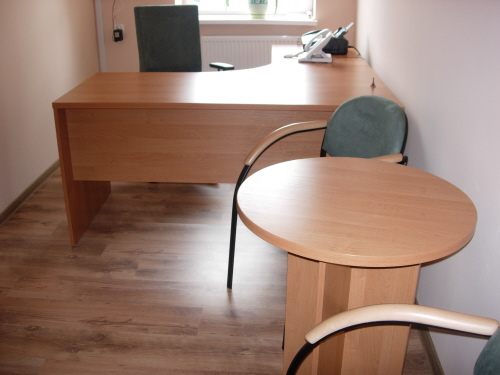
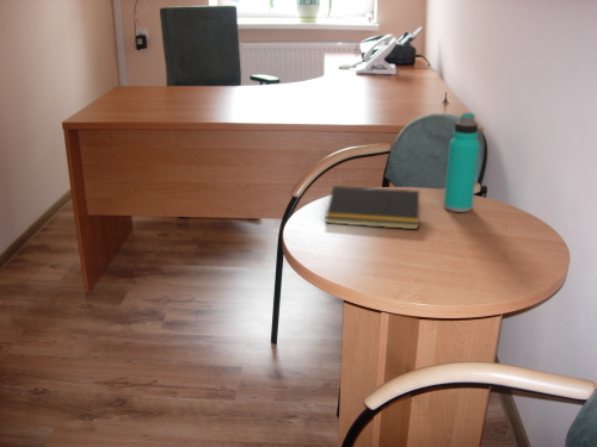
+ notepad (373, 206)
+ water bottle (462, 162)
